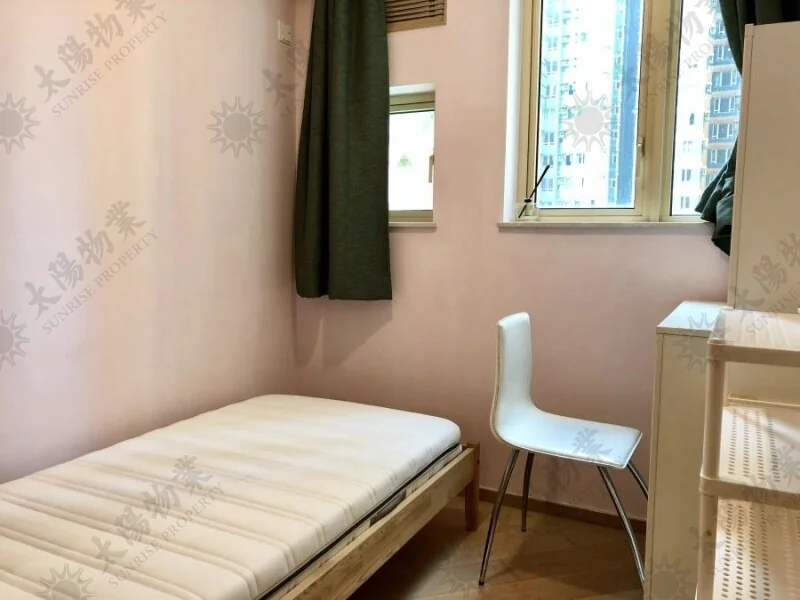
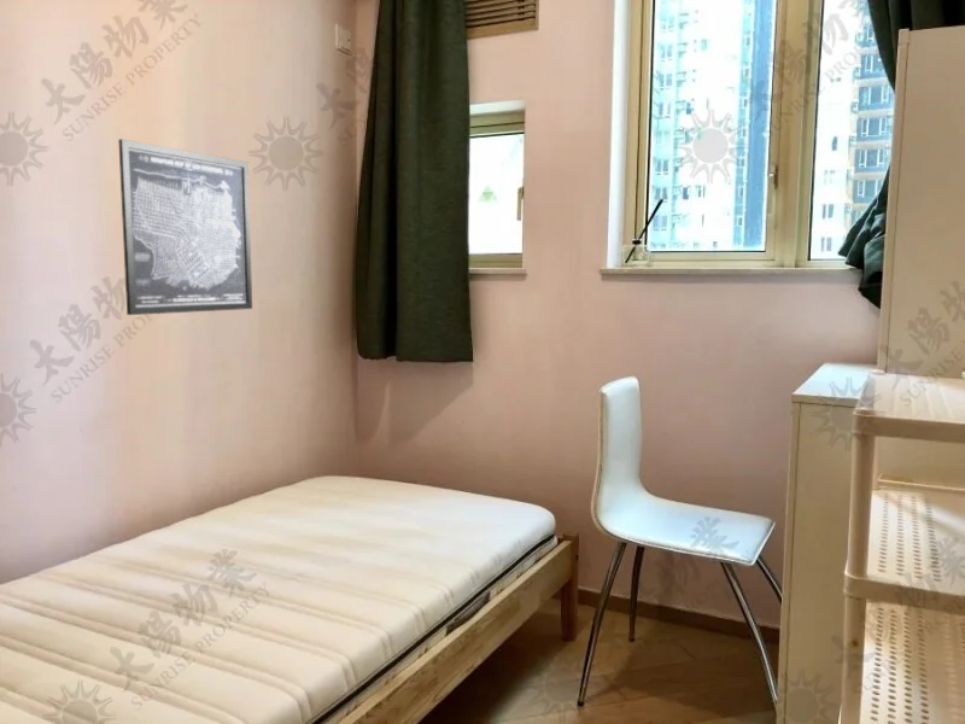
+ wall art (192, 232)
